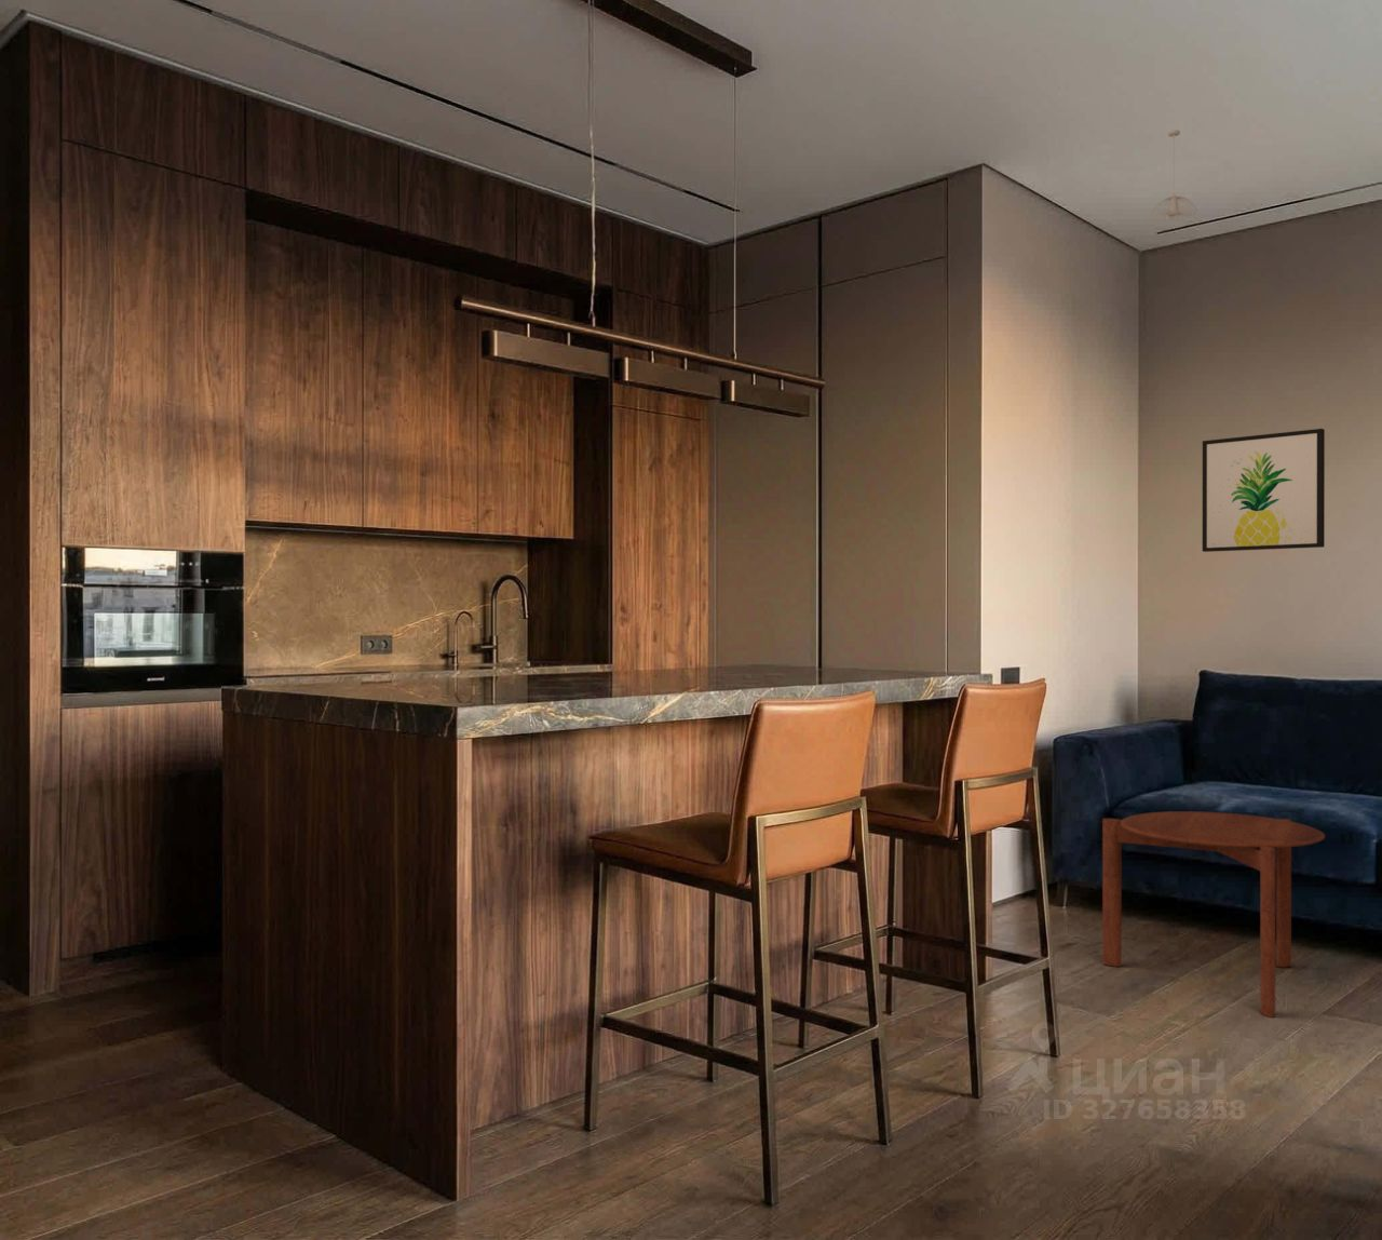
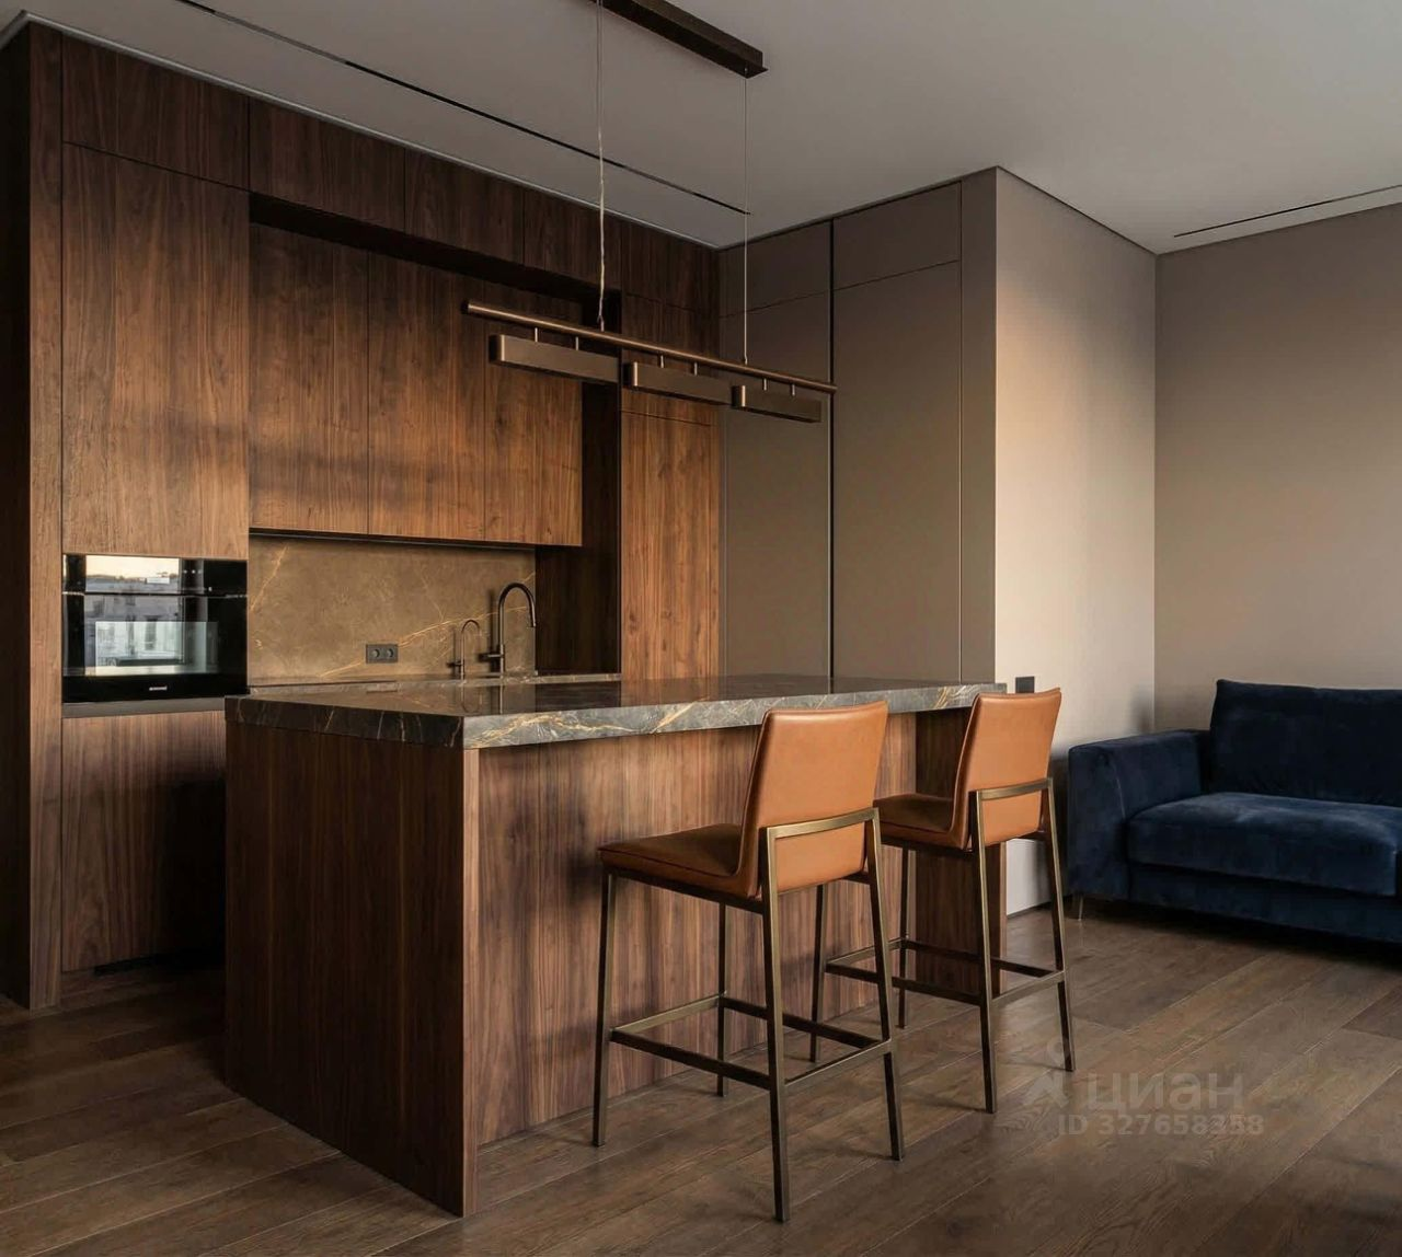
- wall art (1261, 492)
- side table (1226, 856)
- pendant light (1174, 172)
